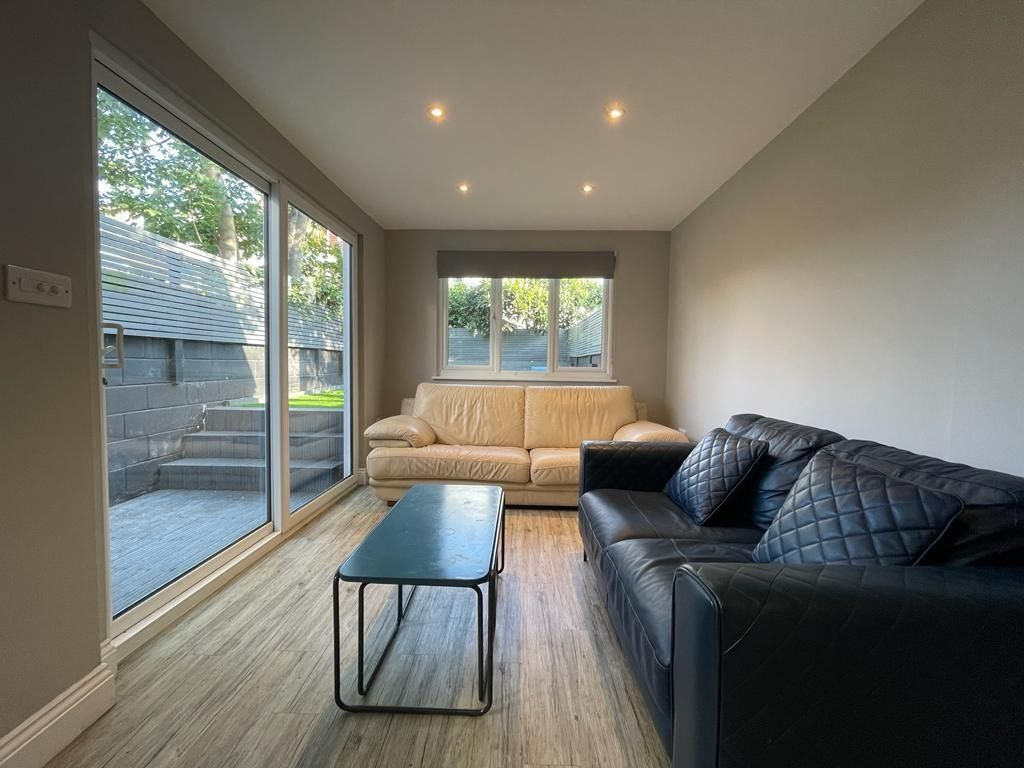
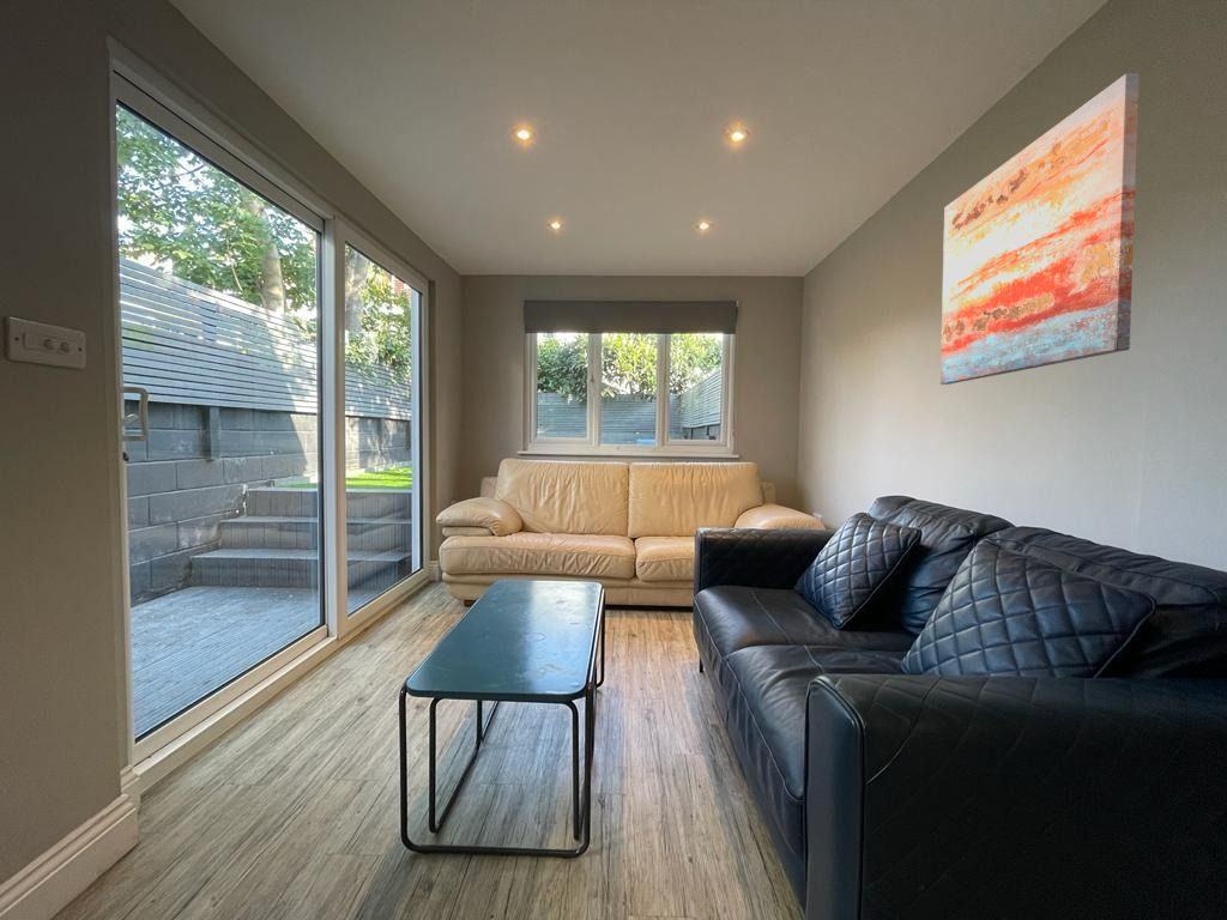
+ wall art (1017, 262)
